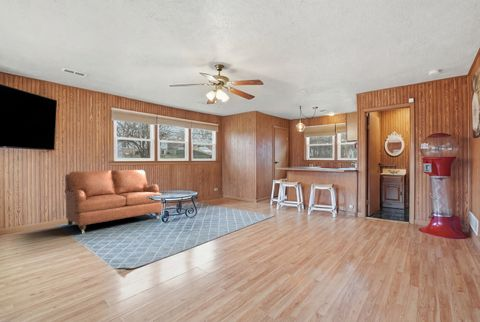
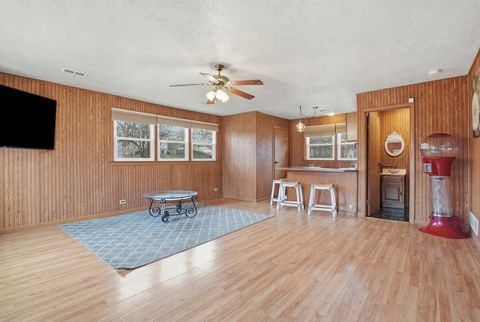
- sofa (115, 195)
